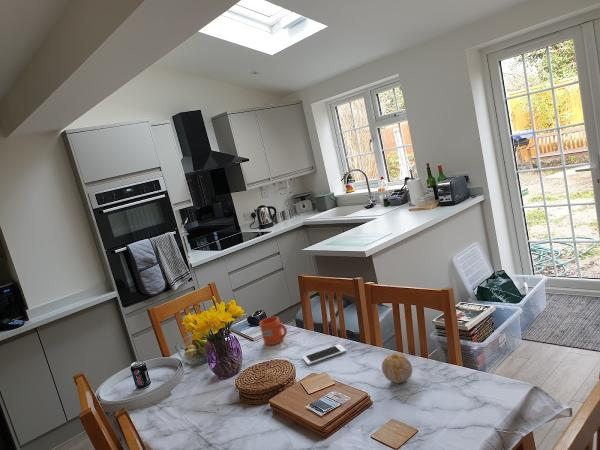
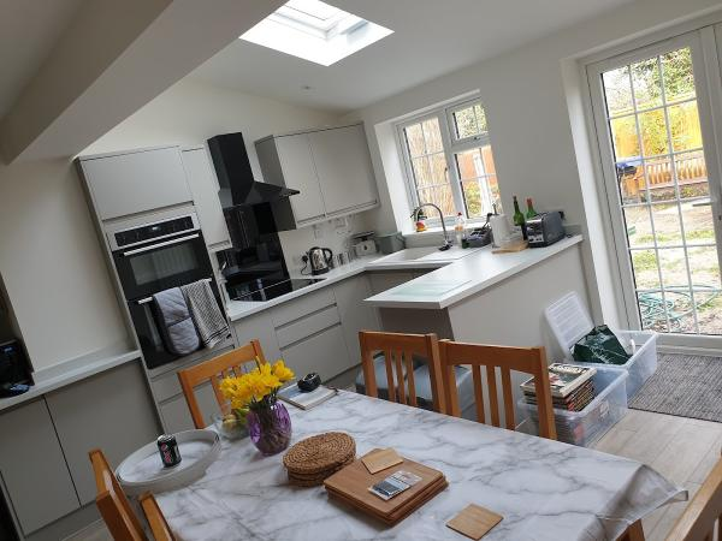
- cell phone (324, 354)
- fruit (396, 368)
- mug (274, 330)
